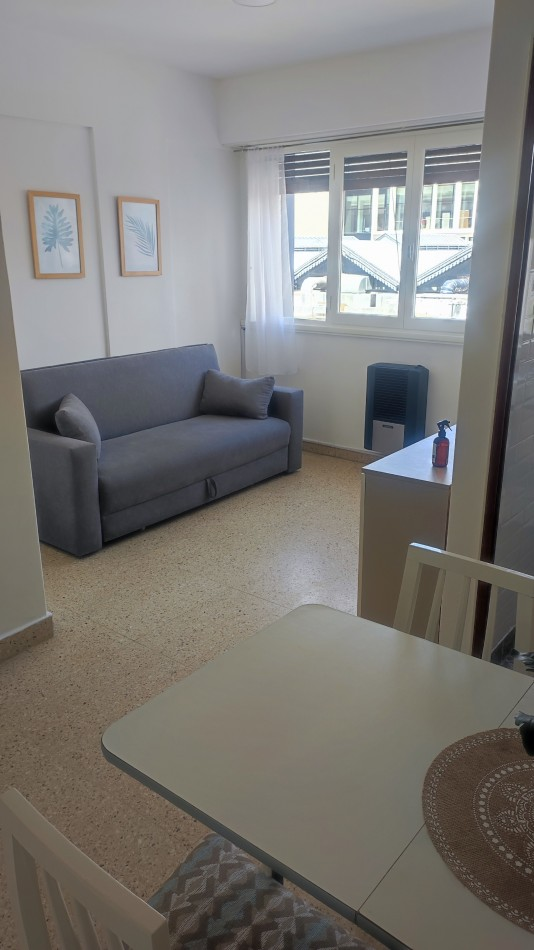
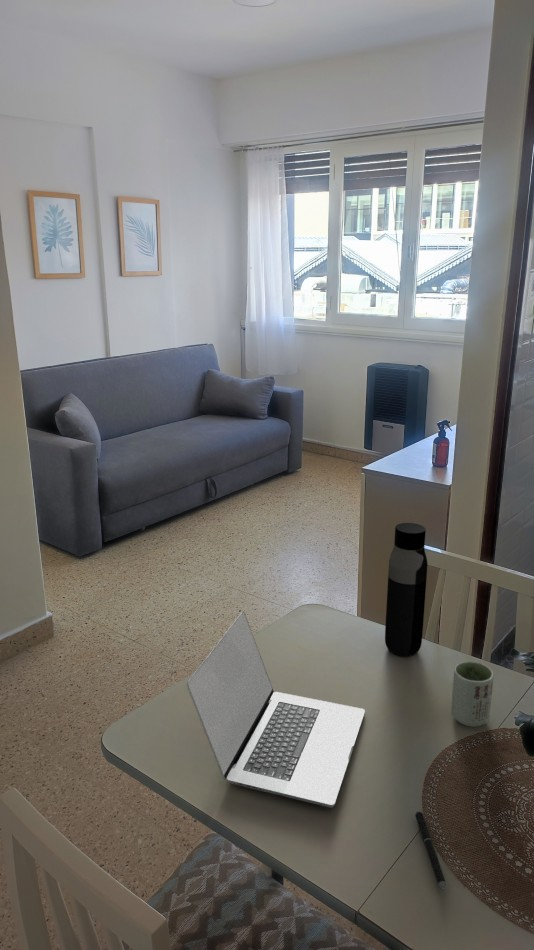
+ pen (431, 850)
+ laptop (282, 699)
+ water bottle (406, 590)
+ cup (471, 694)
